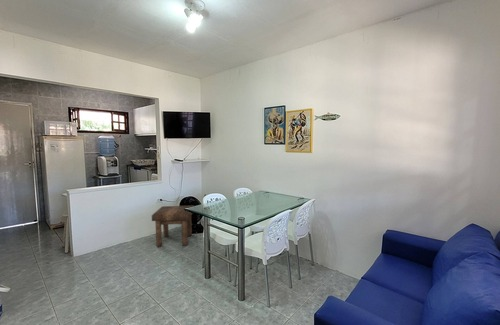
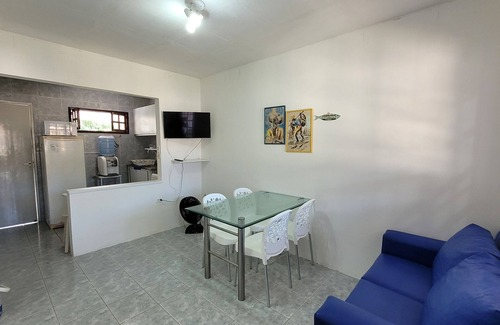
- stool (174, 223)
